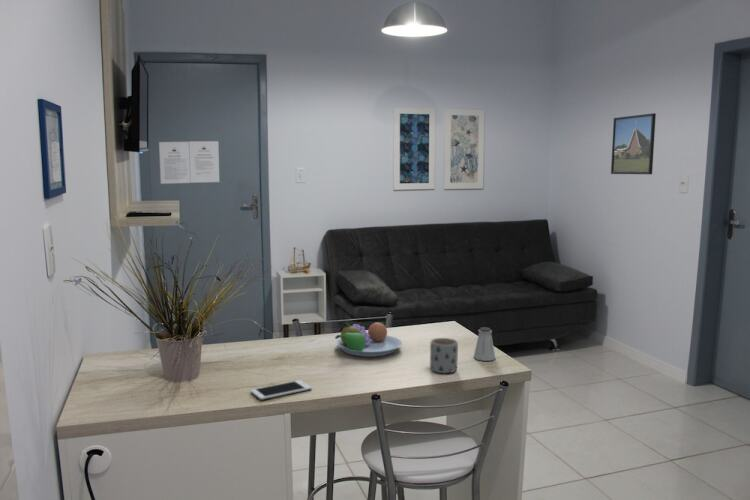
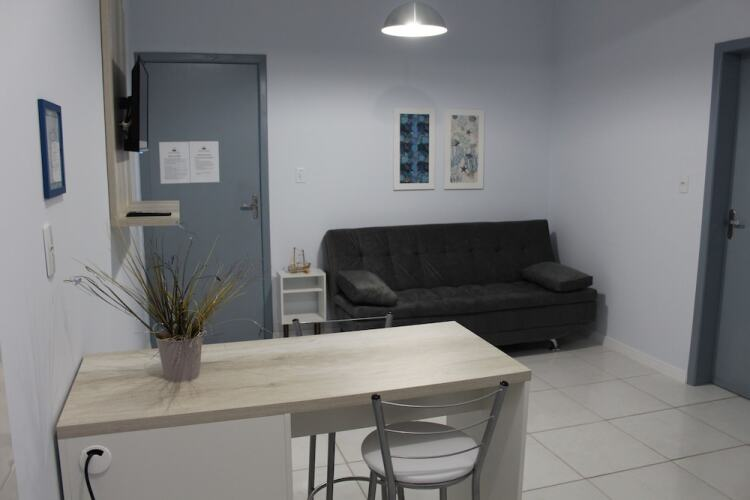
- fruit bowl (366, 336)
- saltshaker (484, 343)
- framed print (632, 145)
- cell phone (281, 389)
- mug (441, 353)
